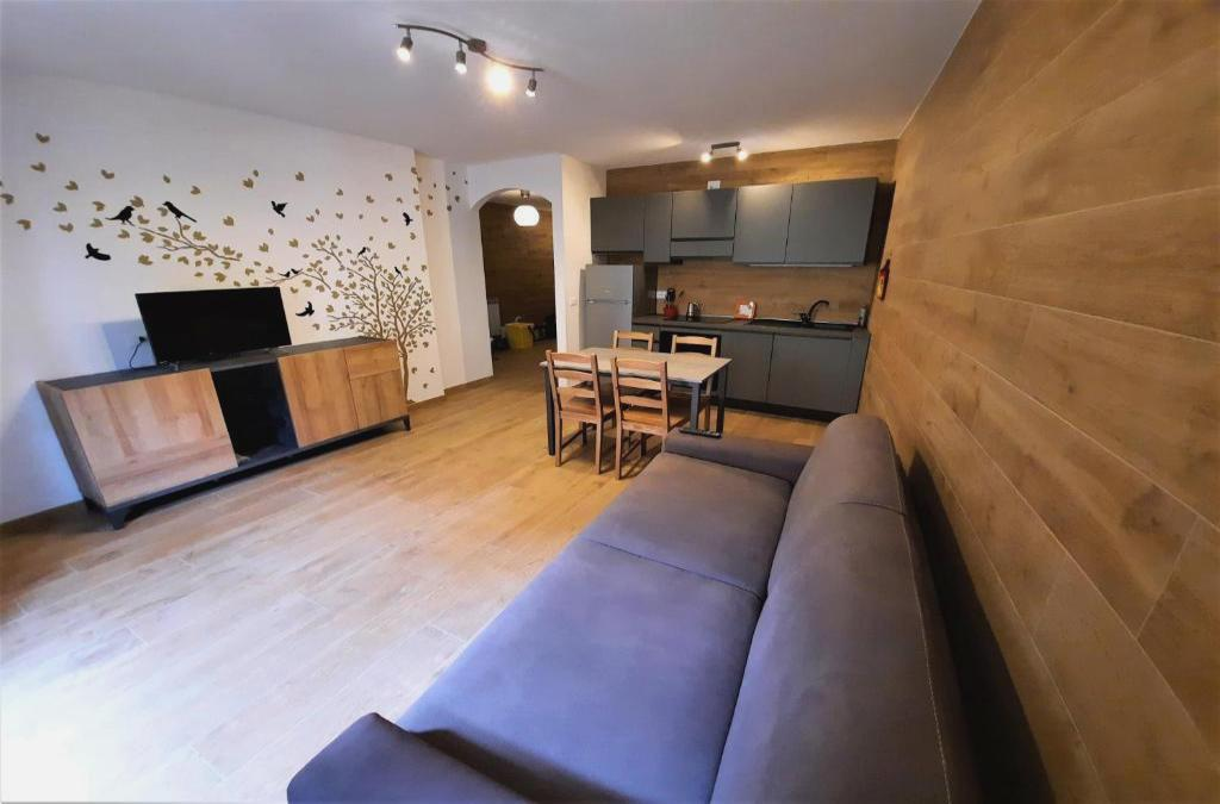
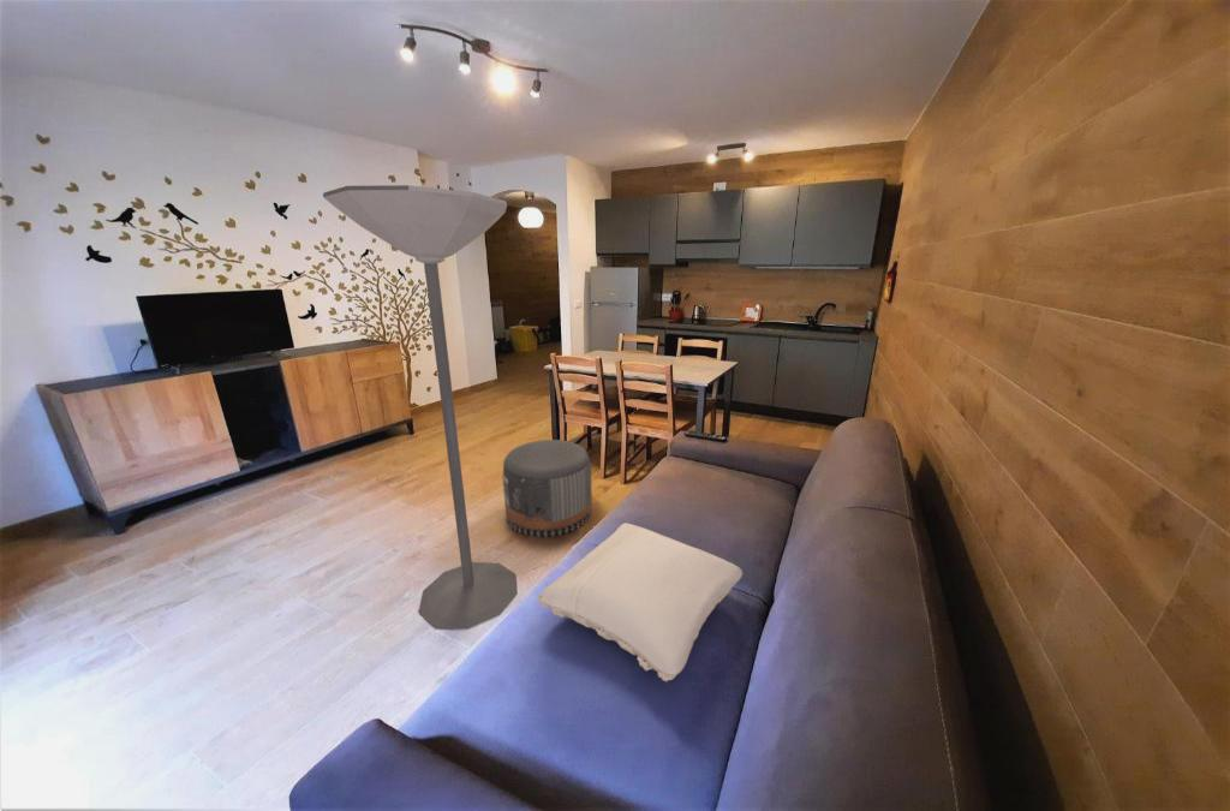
+ pillow (643, 586)
+ floor lamp (449, 424)
+ pouf (548, 481)
